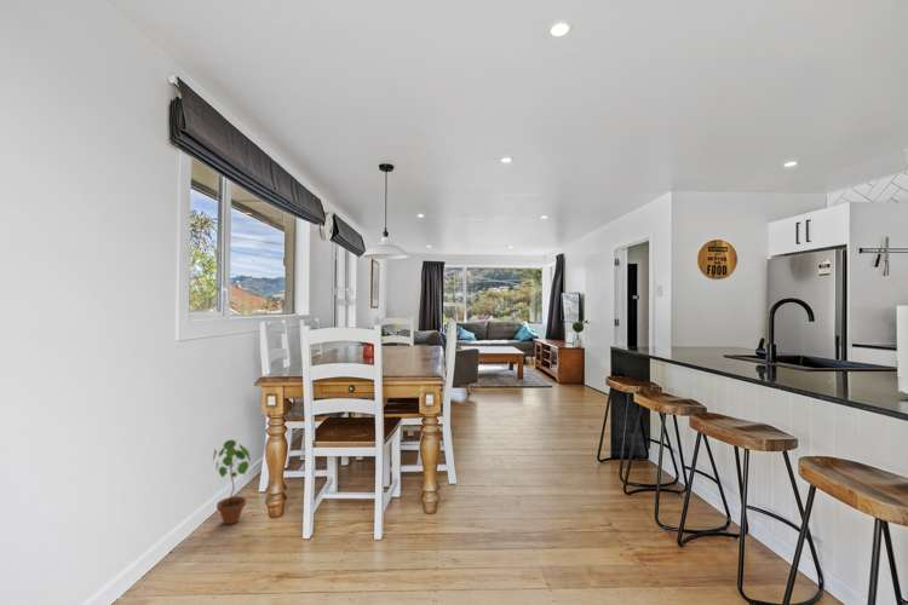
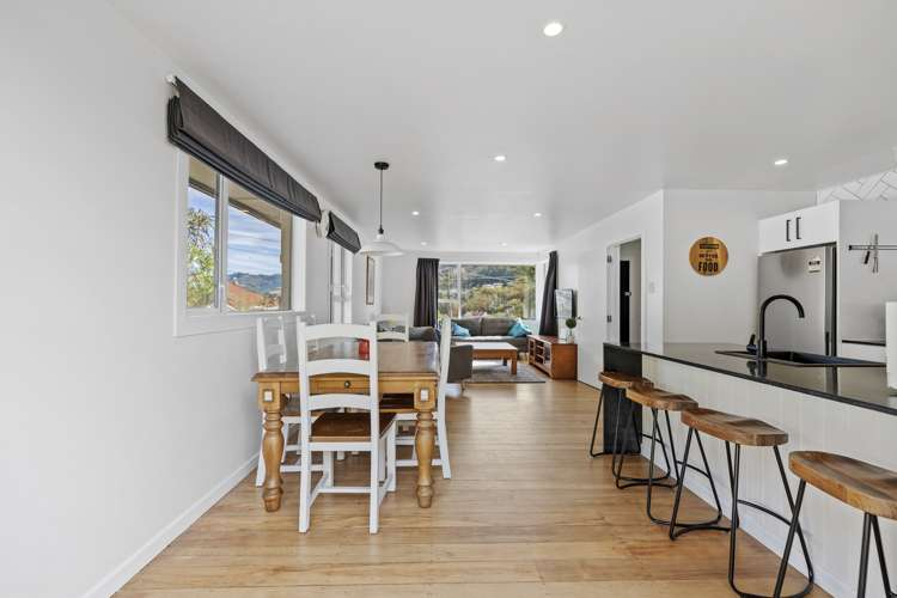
- potted plant (232, 482)
